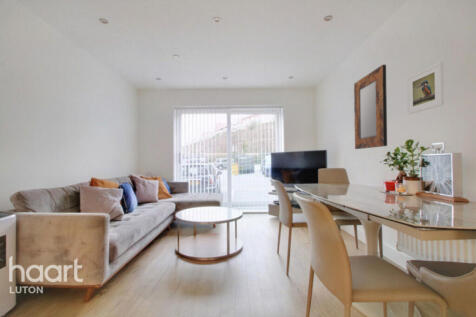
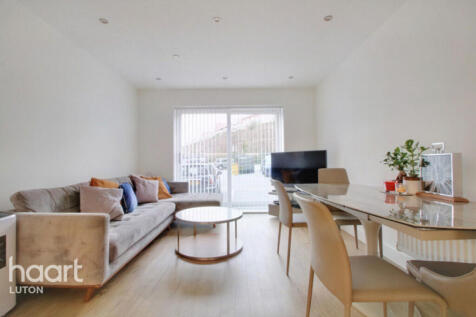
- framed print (423, 90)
- home mirror (368, 111)
